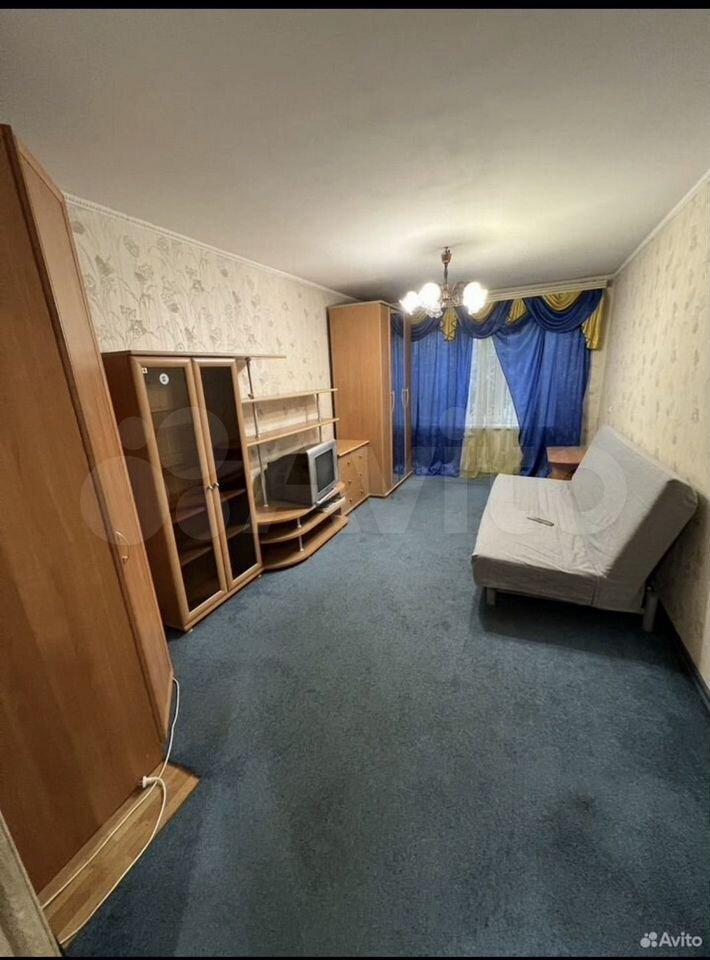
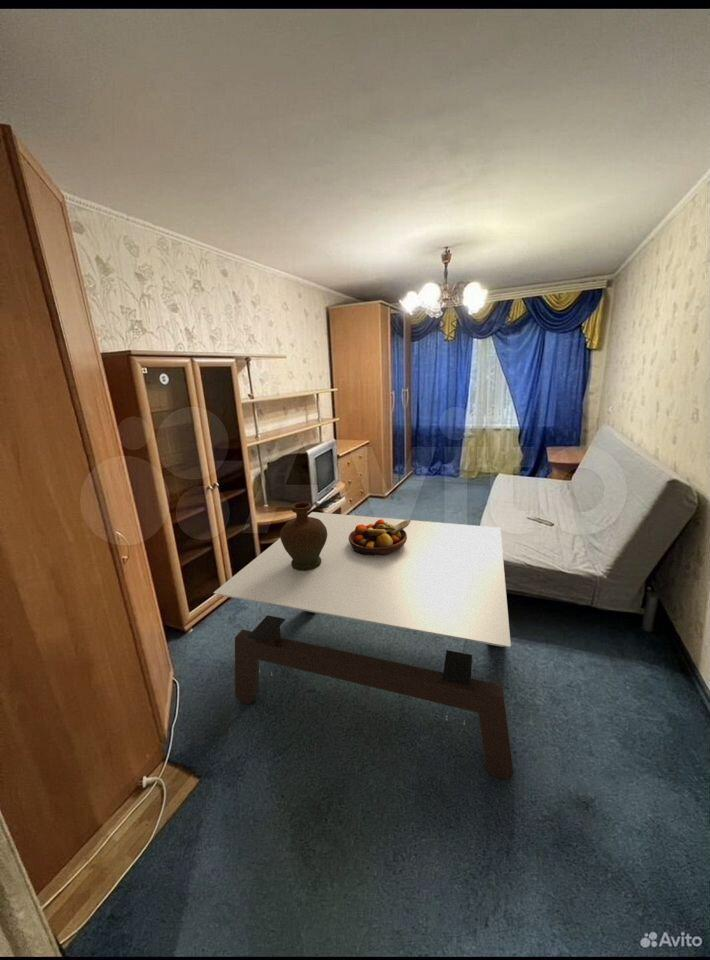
+ coffee table (378, 615)
+ fruit bowl (377, 532)
+ decorative vase (303, 534)
